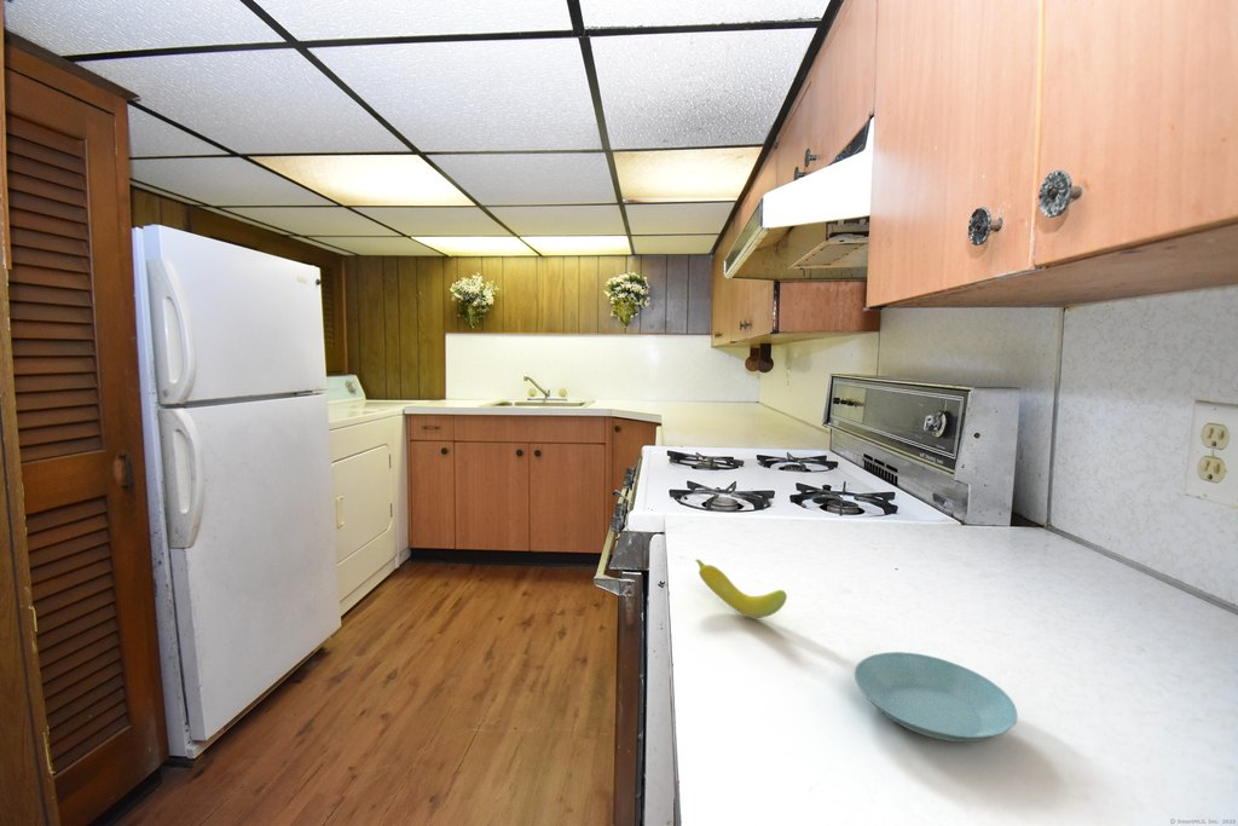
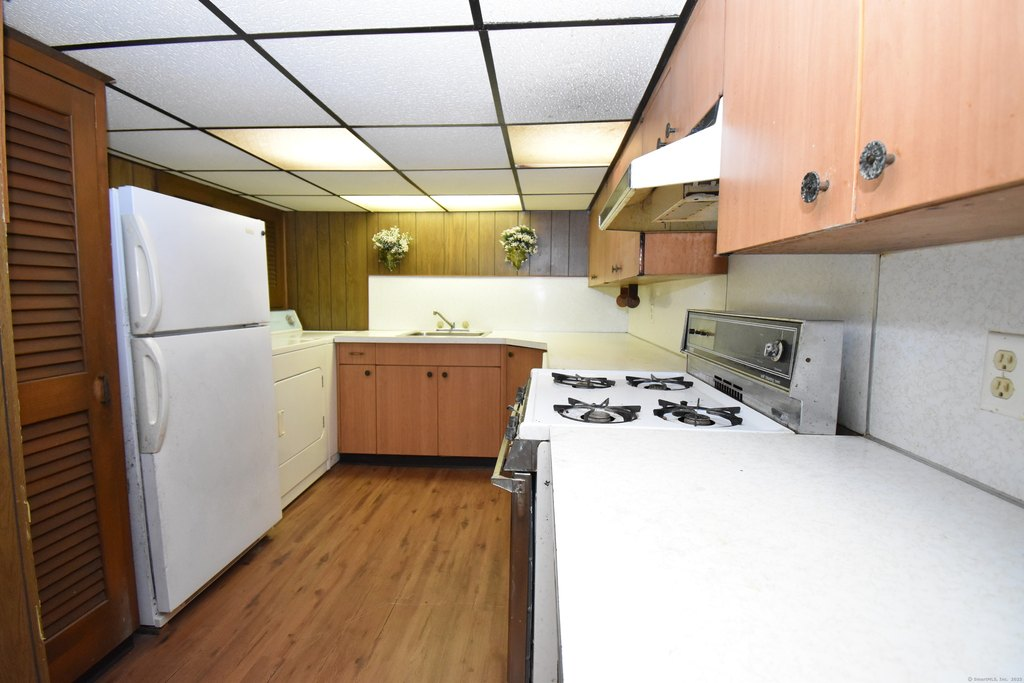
- saucer (930, 700)
- fruit (737, 591)
